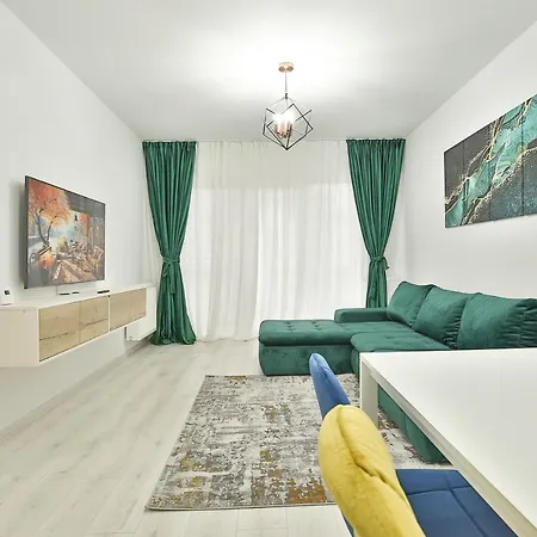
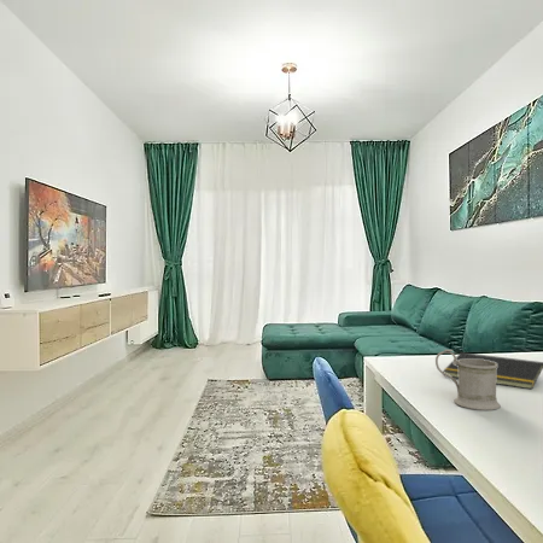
+ notepad (496, 368)
+ mug (466, 376)
